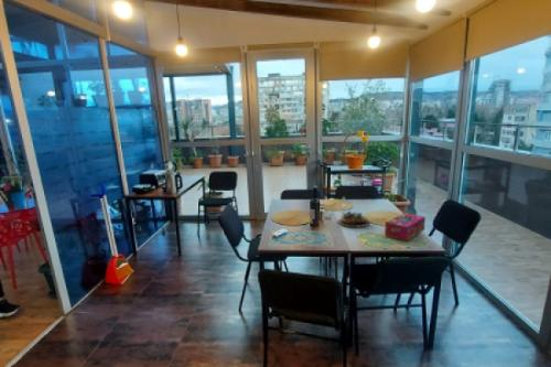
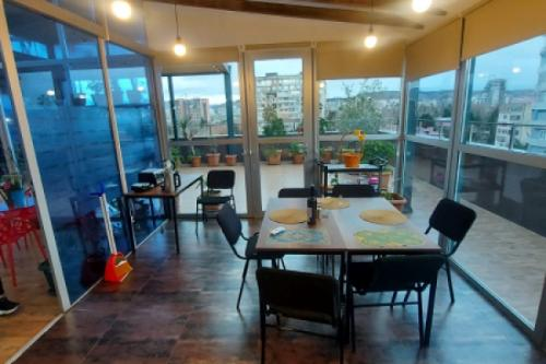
- succulent plant (353, 216)
- tissue box (404, 226)
